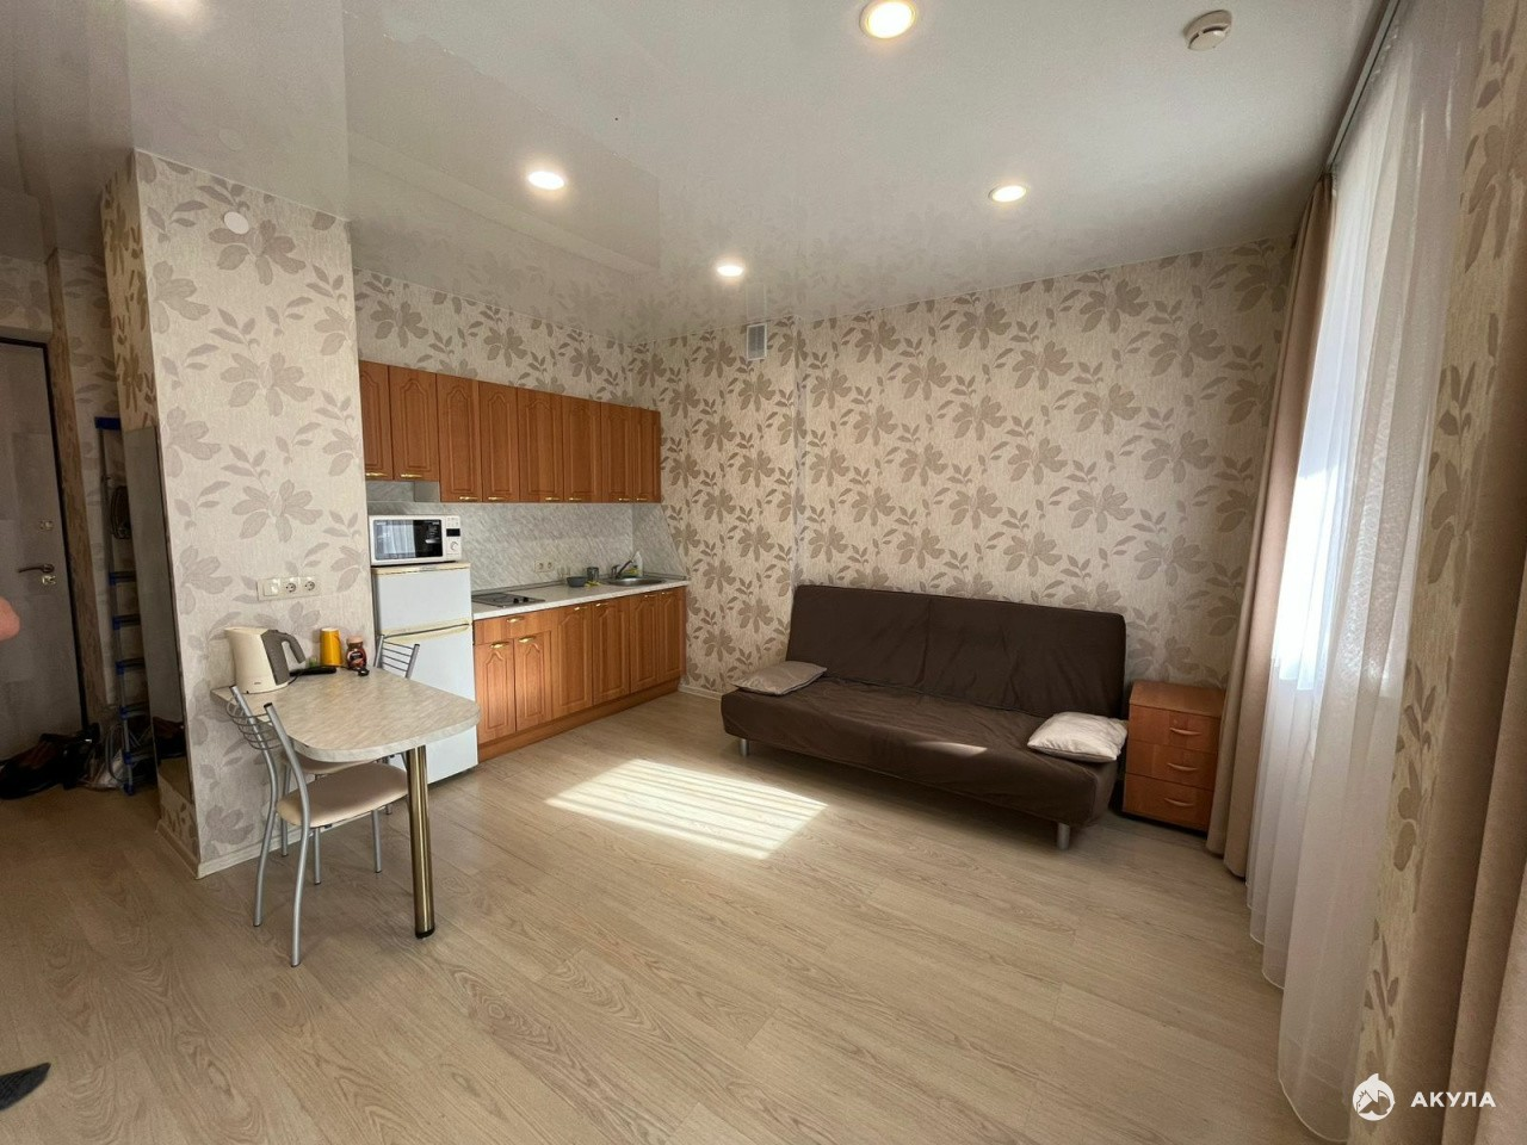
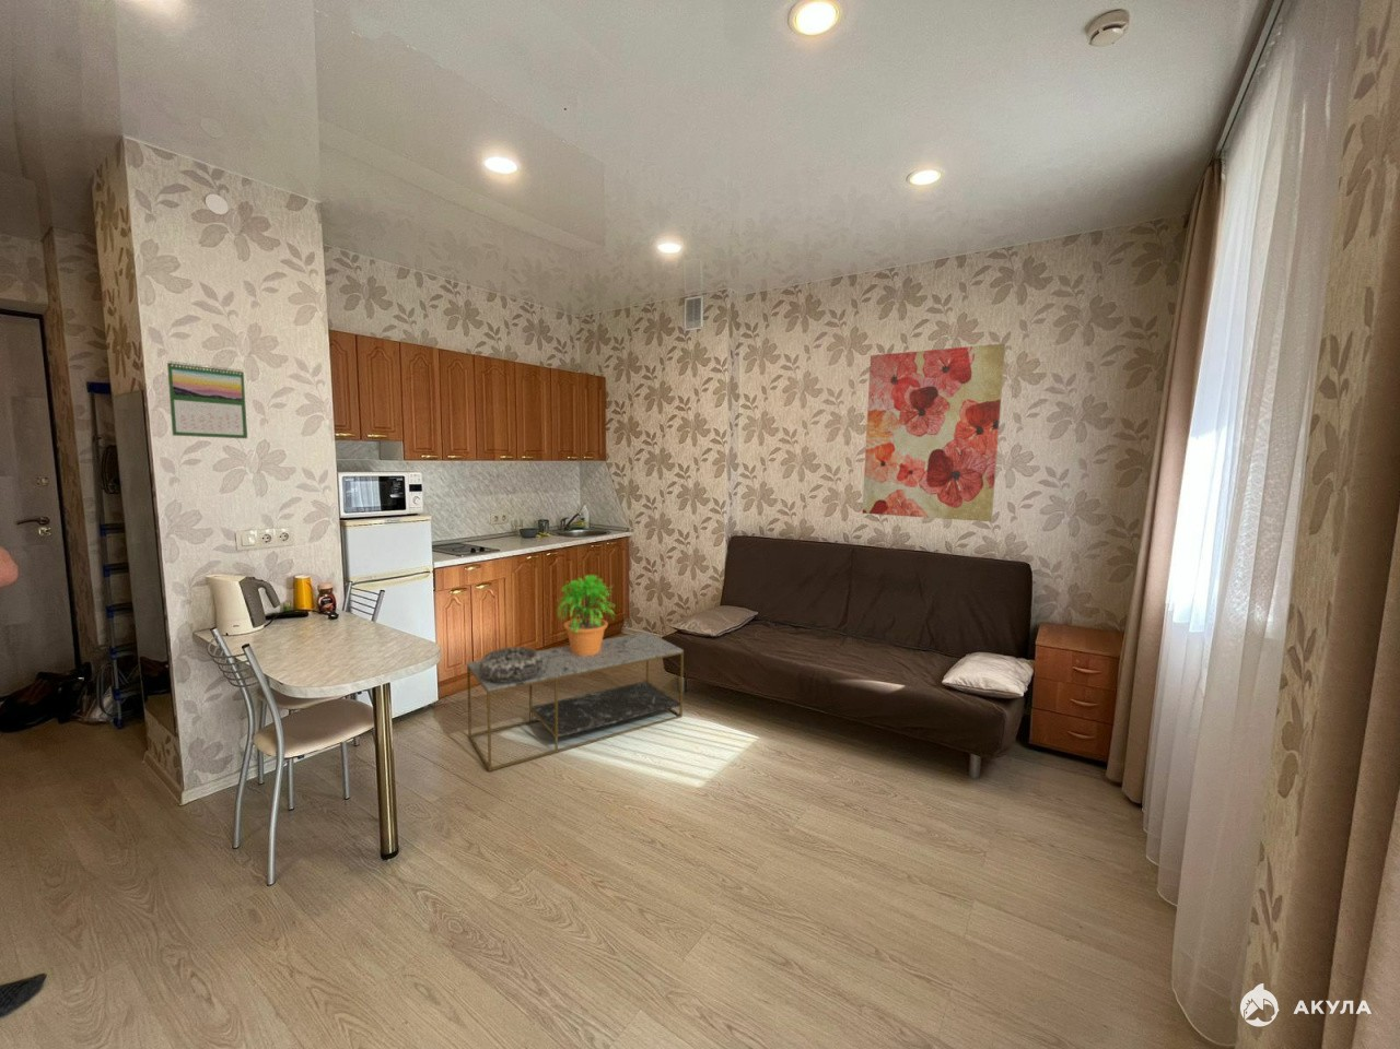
+ coffee table (582, 695)
+ decorative bowl (510, 663)
+ potted plant (584, 612)
+ wall art (928, 435)
+ calendar (209, 400)
